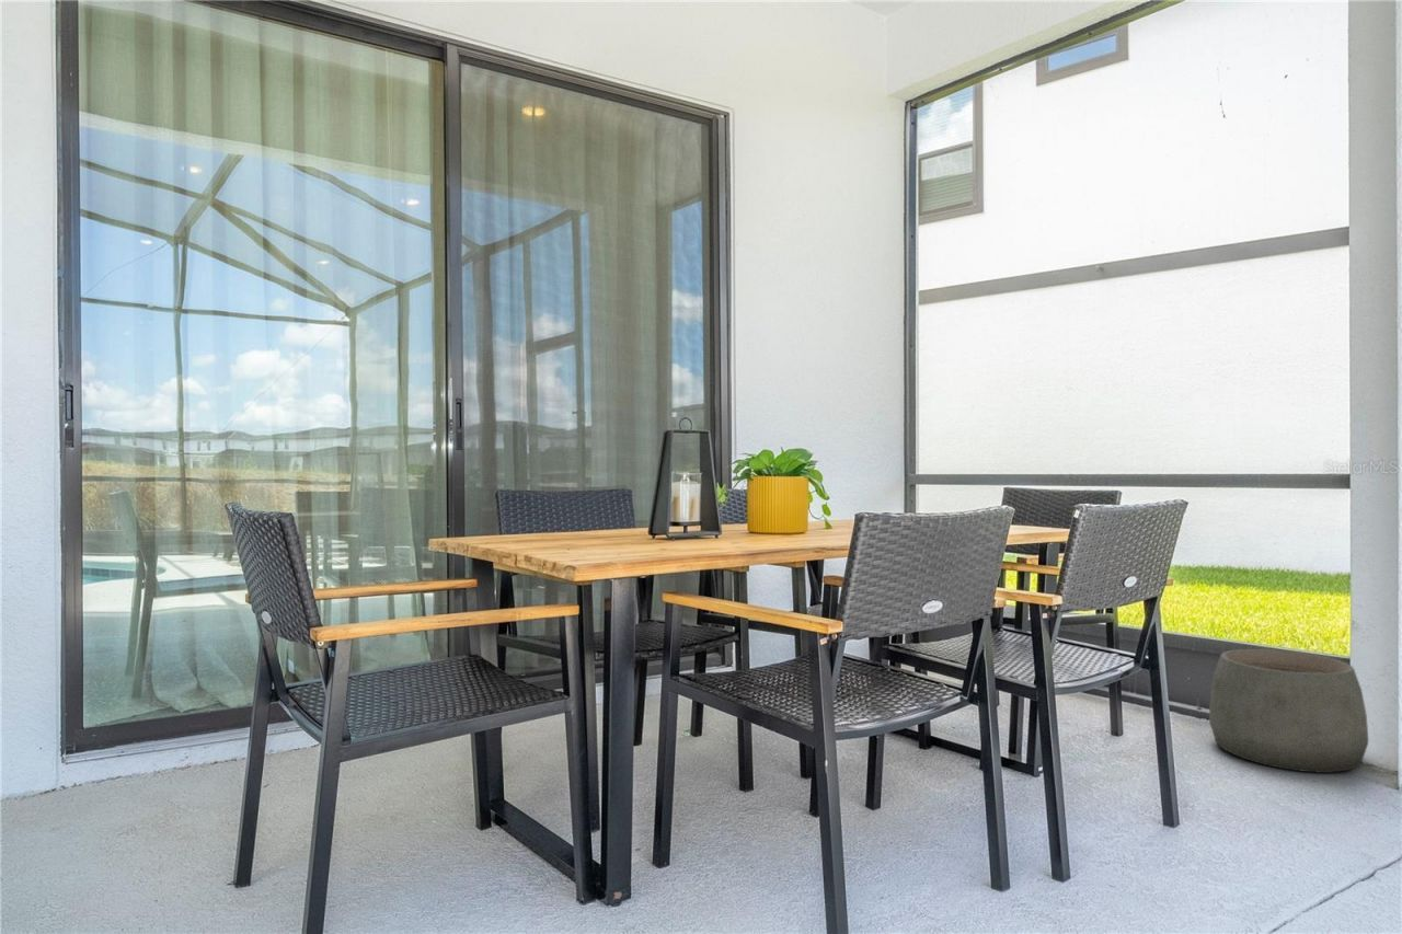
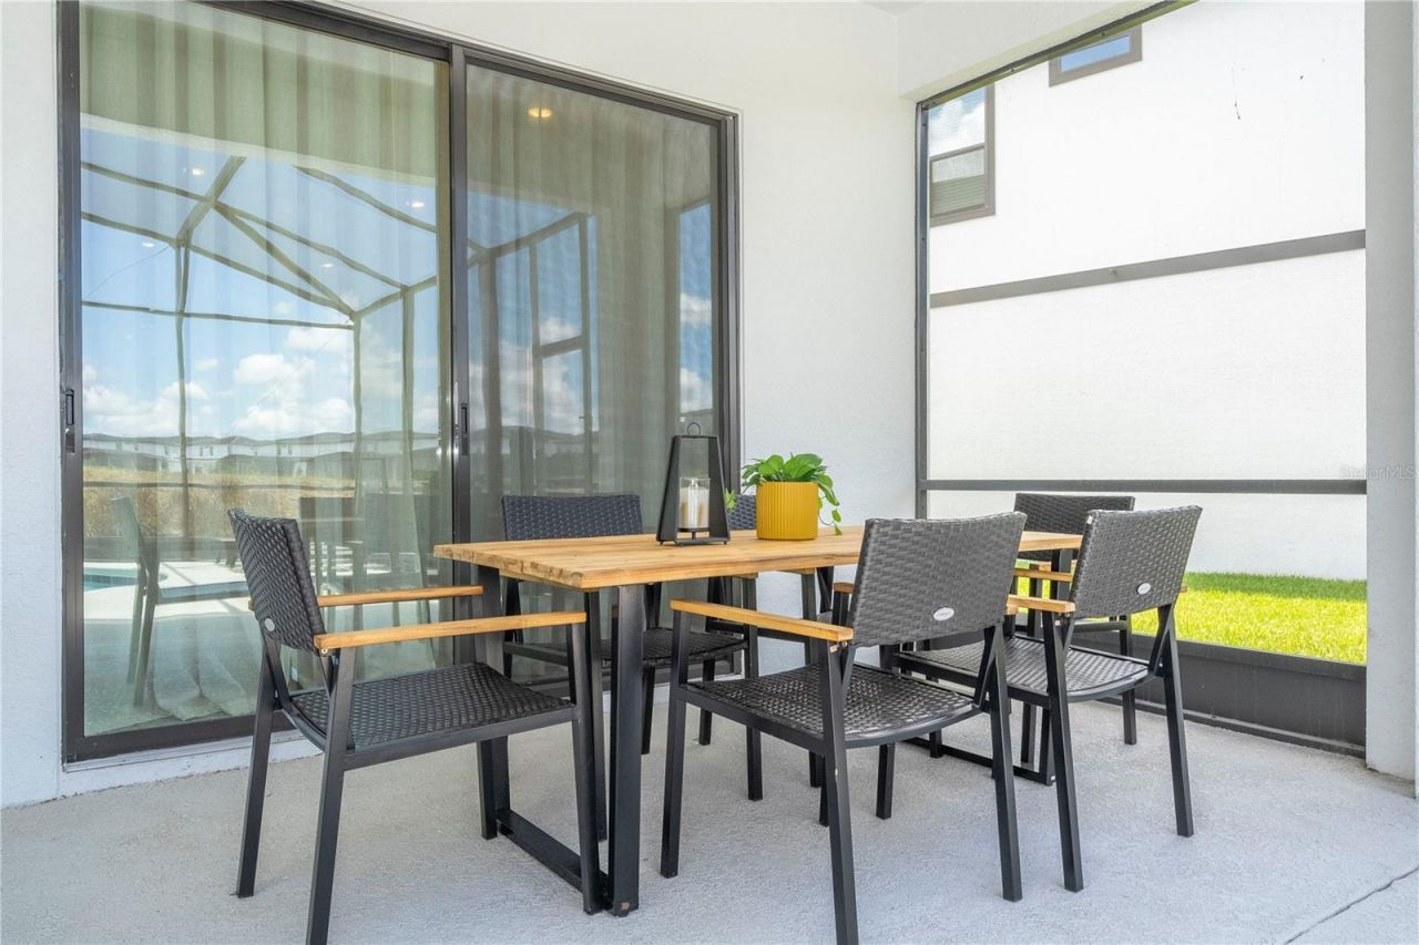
- planter pot (1285, 706)
